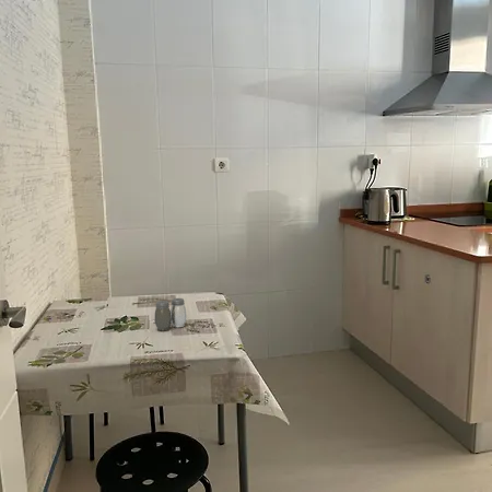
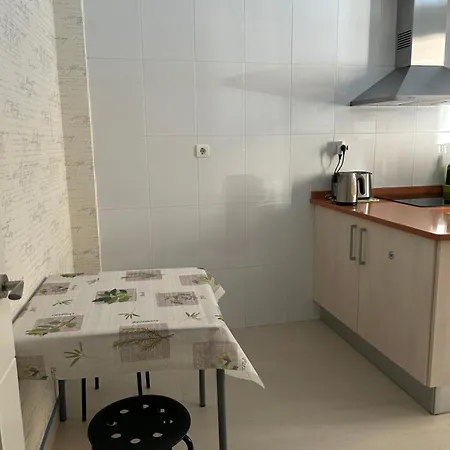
- salt and pepper shaker (171, 313)
